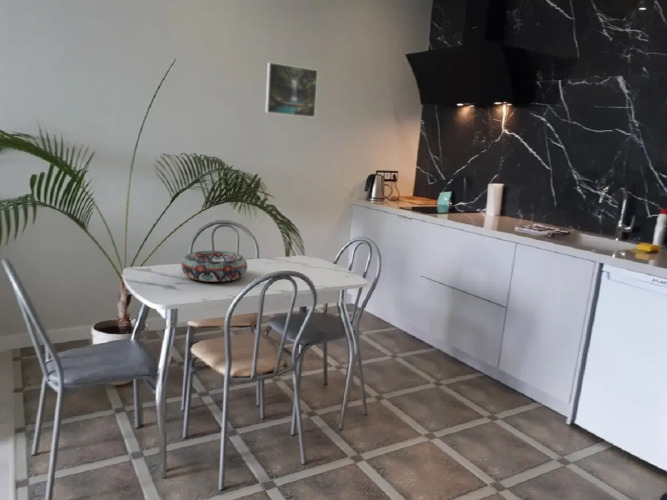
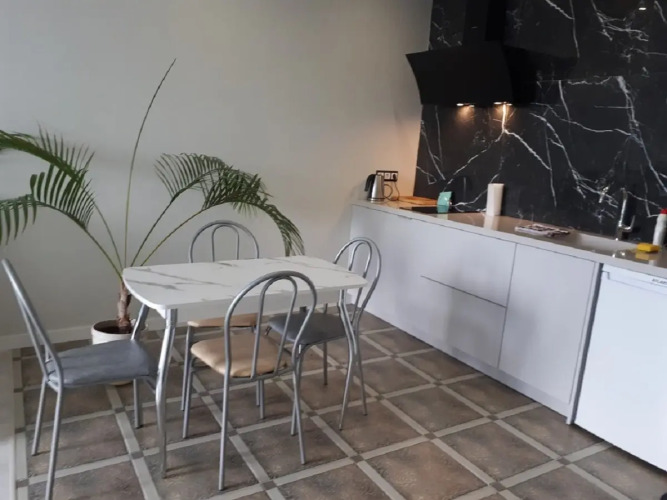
- decorative bowl (214, 266)
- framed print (291, 90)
